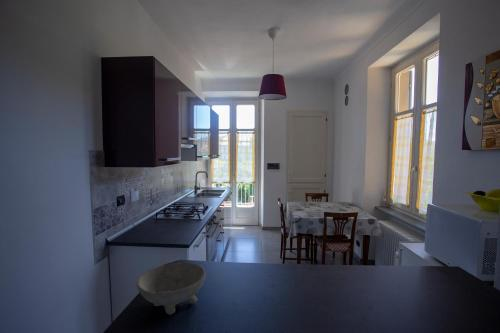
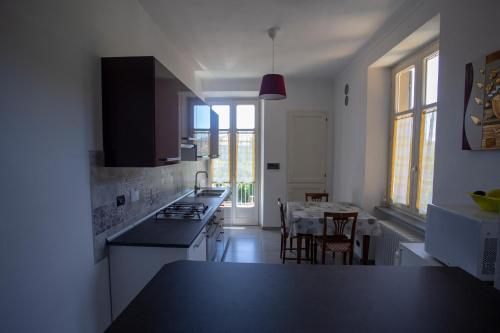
- bowl (172, 289)
